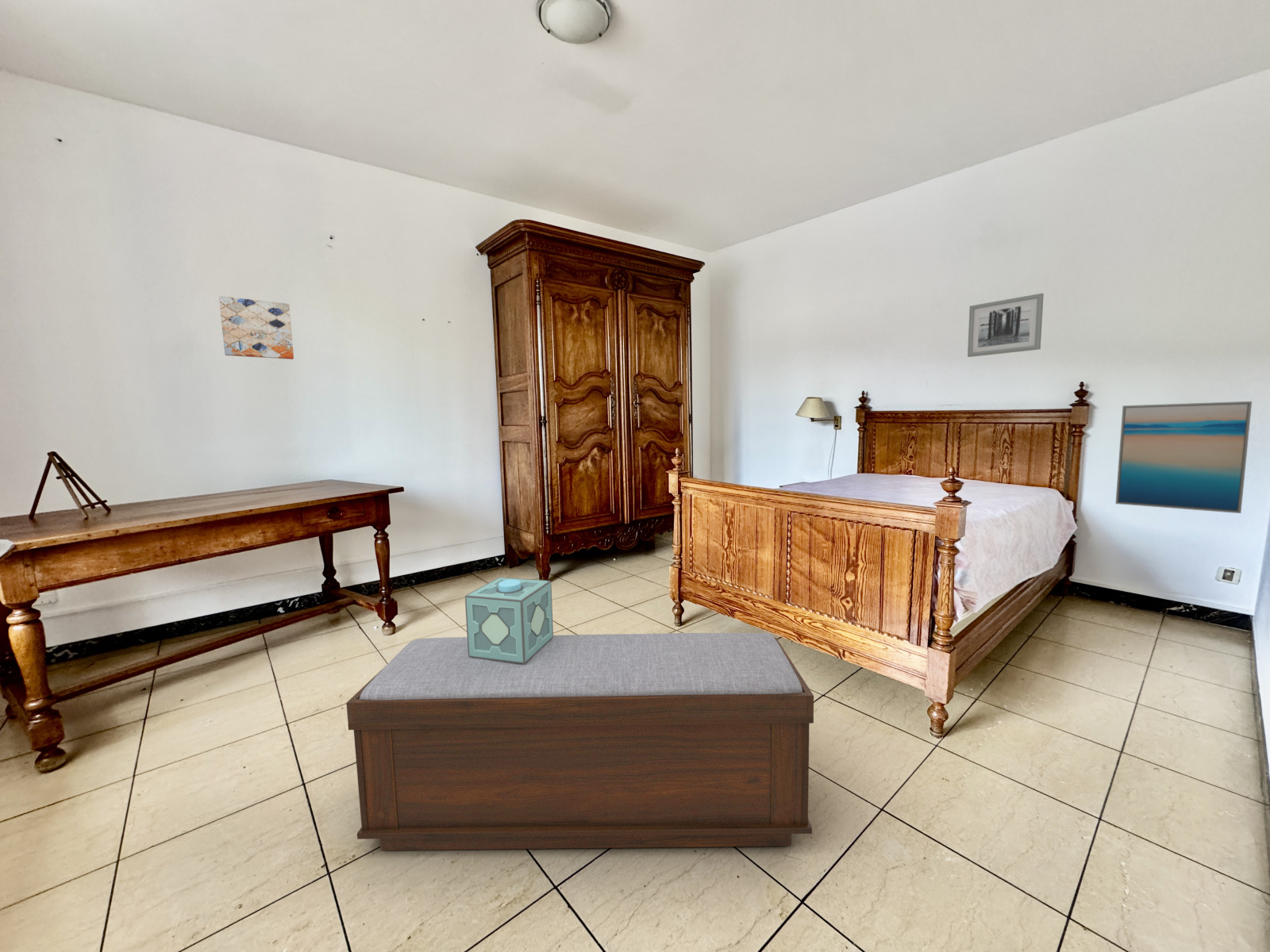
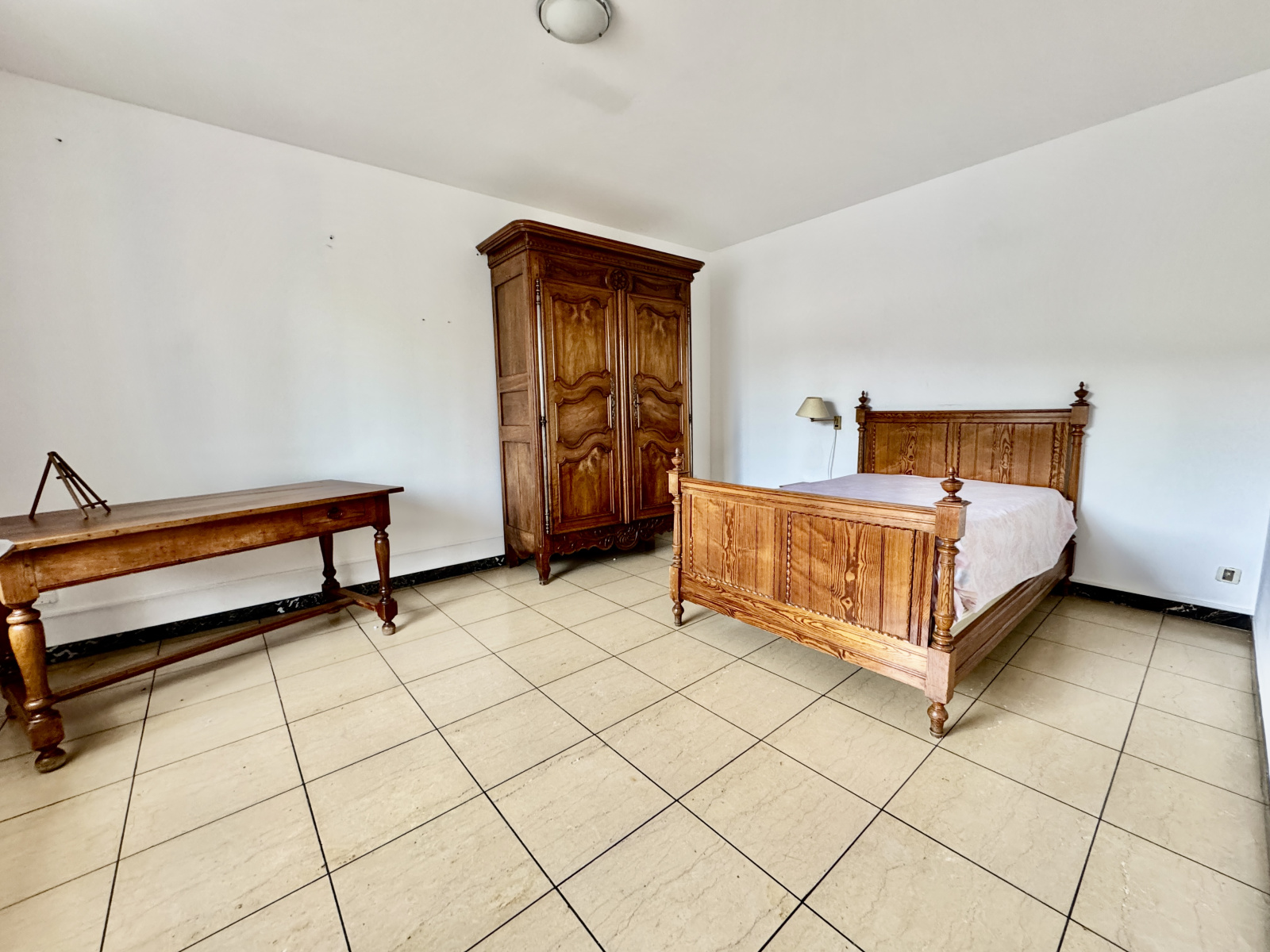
- wall art (257, 328)
- wall art (1179, 456)
- bench (588, 729)
- decorative box (510, 614)
- wall art (1003, 326)
